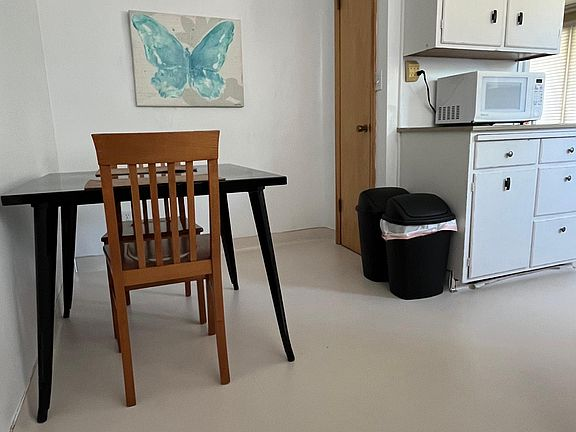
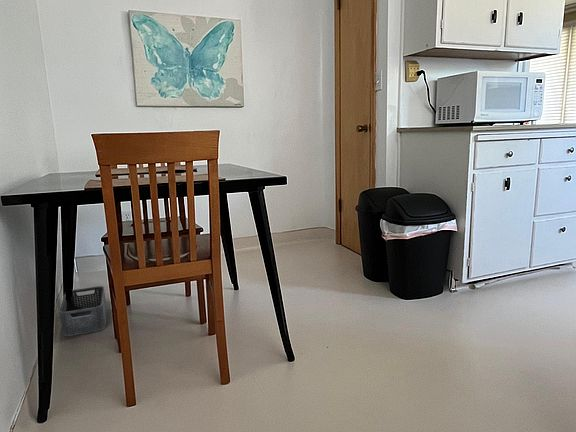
+ storage bin (84, 309)
